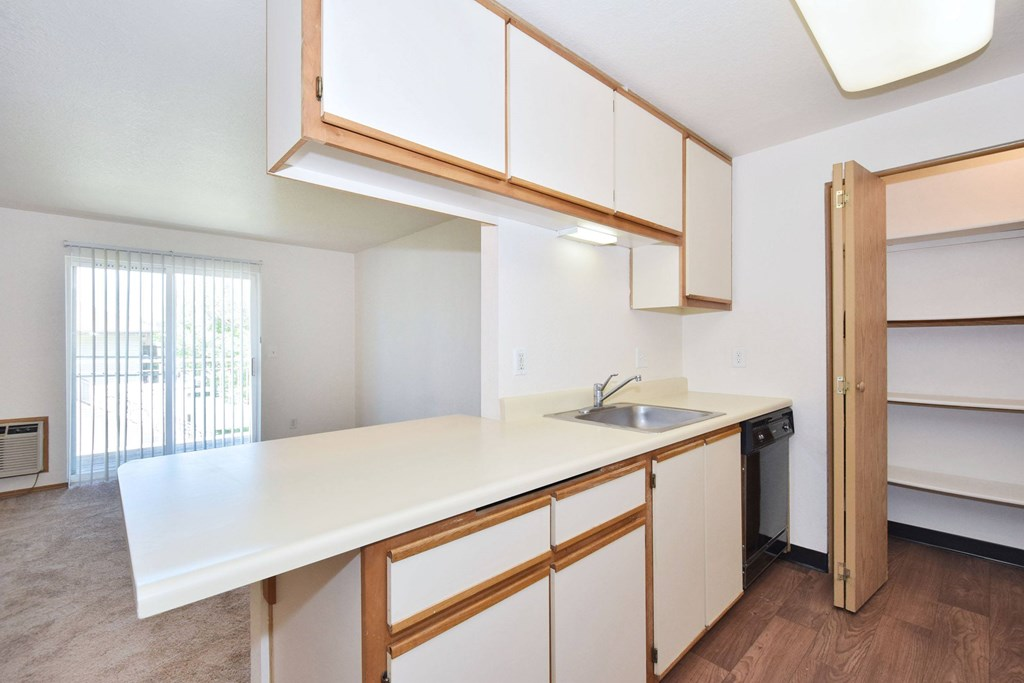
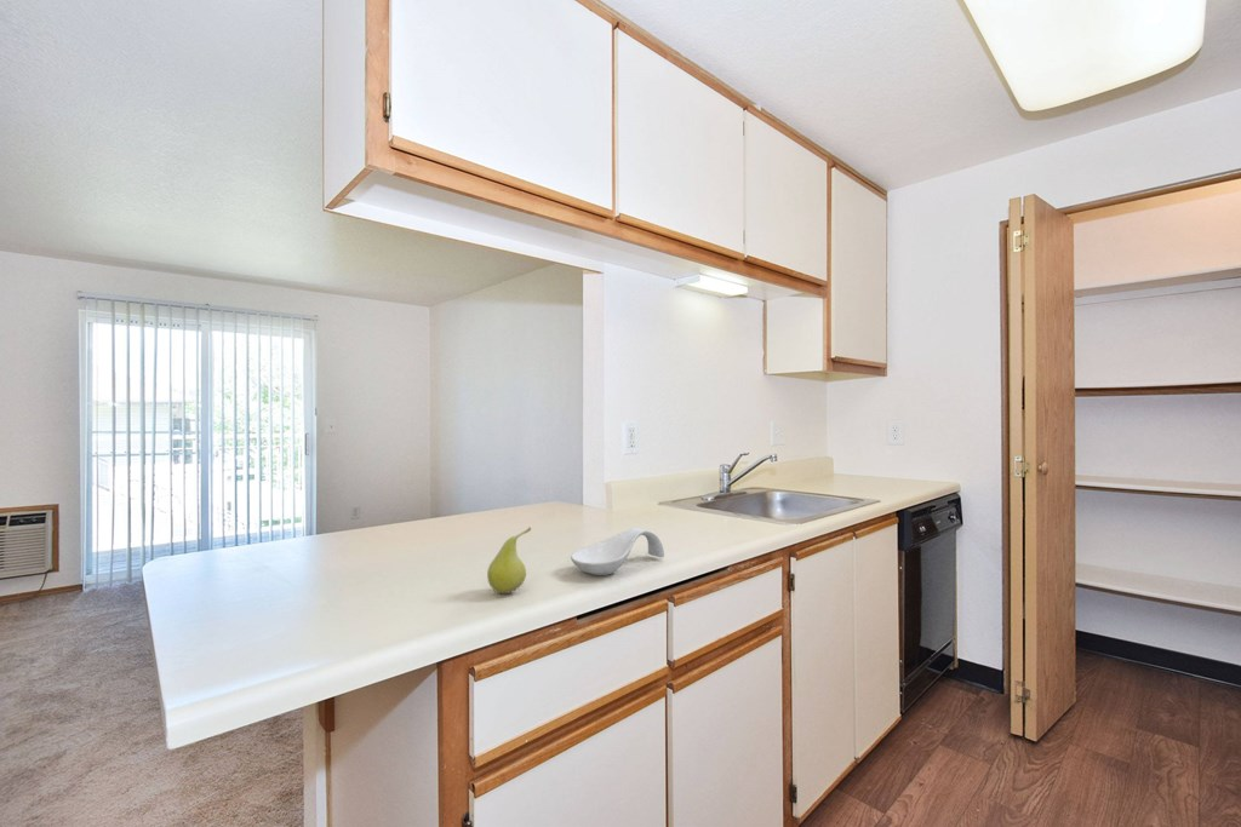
+ fruit (509, 559)
+ spoon rest (619, 549)
